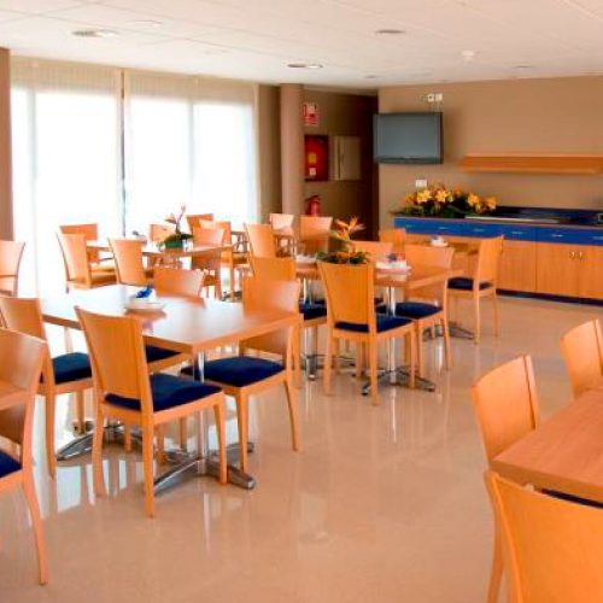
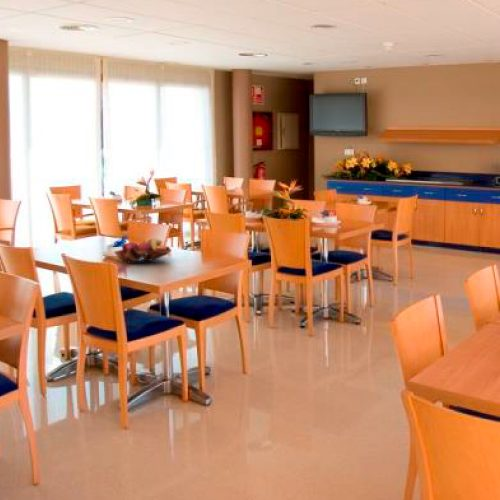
+ fruit basket (144, 249)
